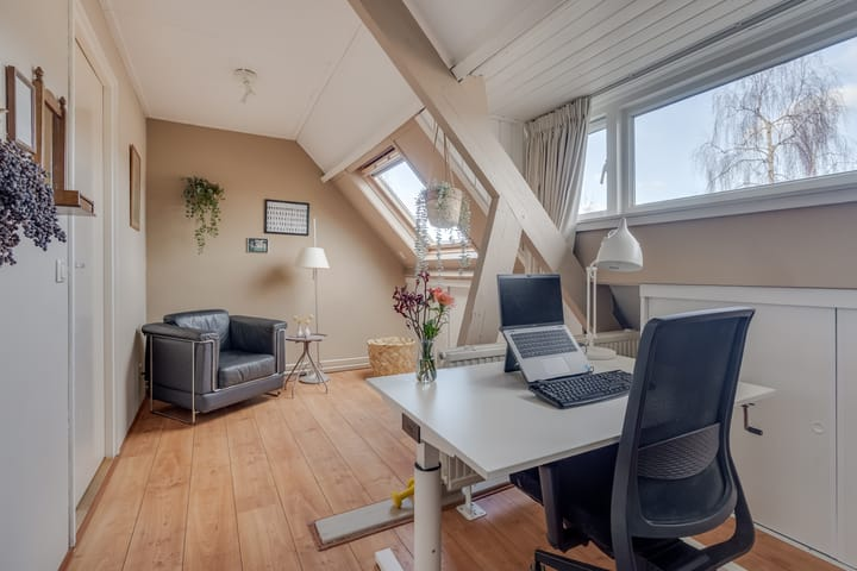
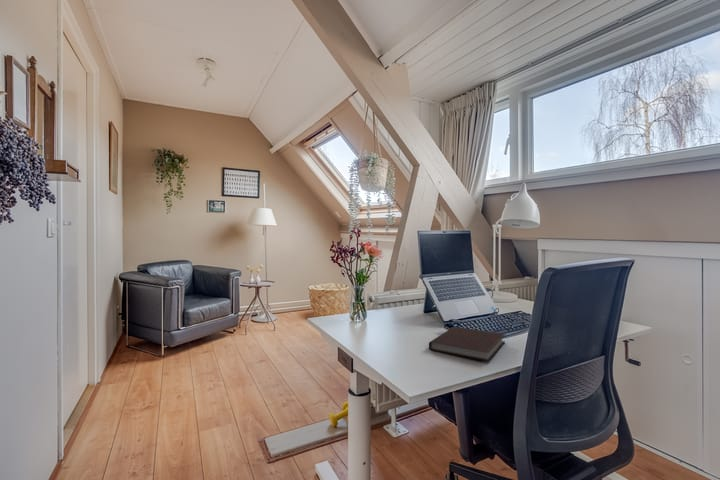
+ notebook (468, 341)
